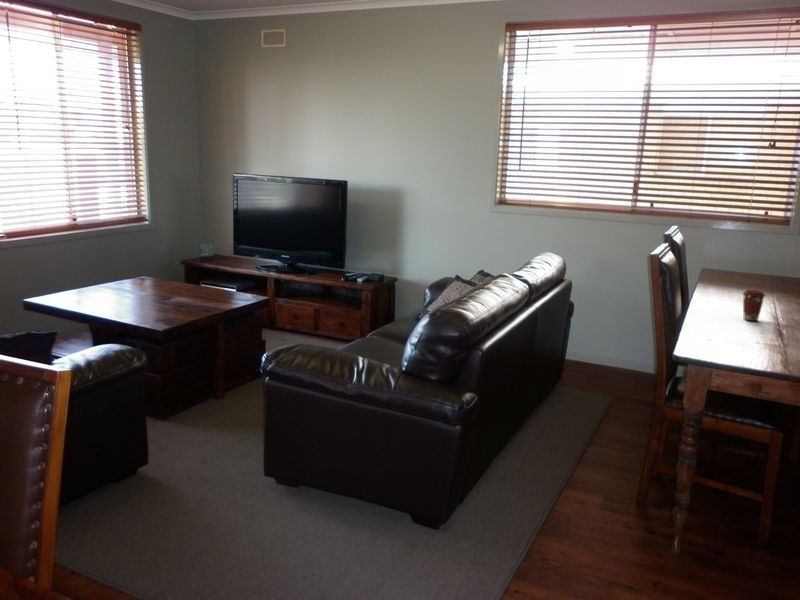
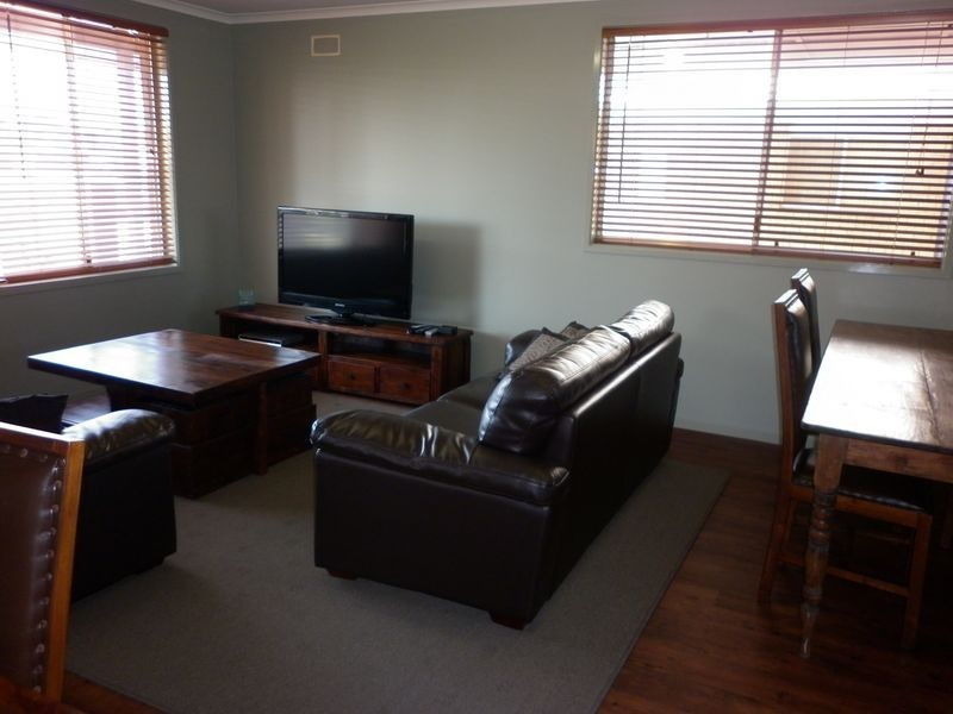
- coffee cup (752, 305)
